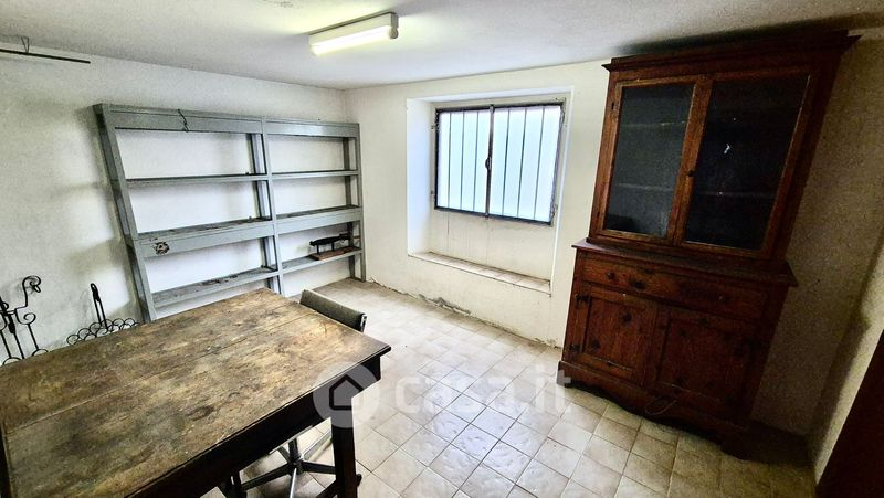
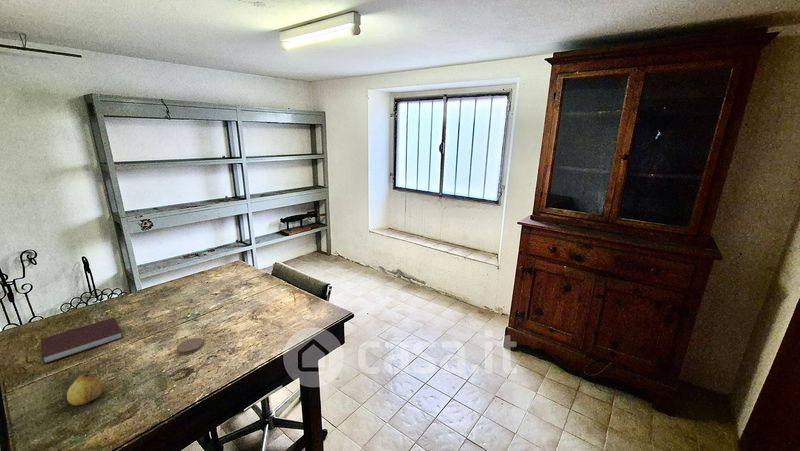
+ coaster (190, 345)
+ fruit (83, 385)
+ notebook (82, 338)
